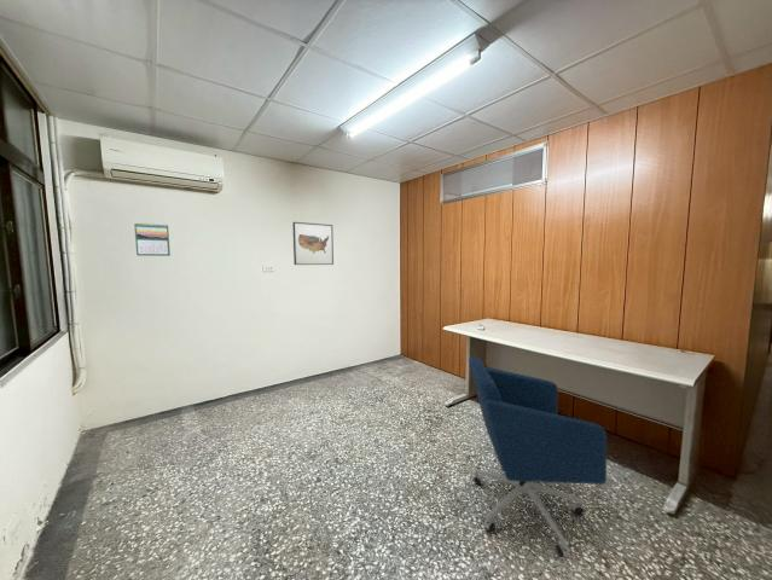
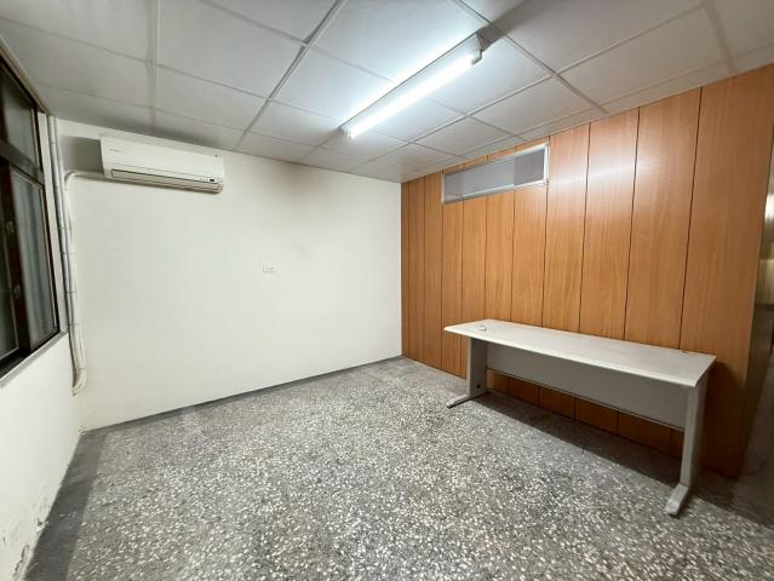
- office chair (524, 440)
- calendar (152, 239)
- wall art (313, 244)
